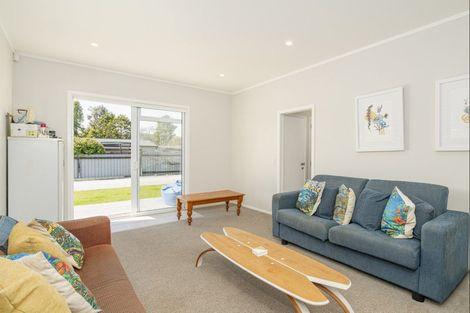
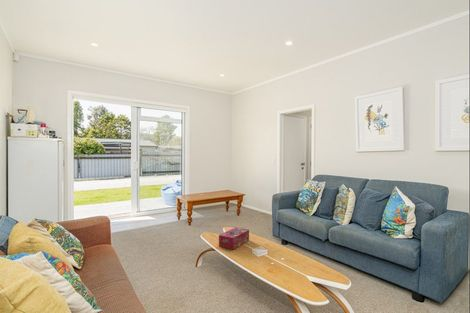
+ tissue box (234, 237)
